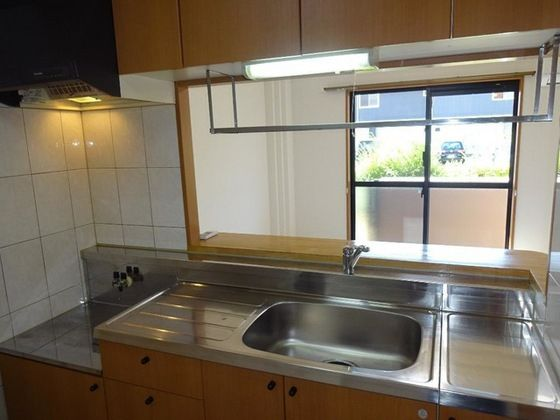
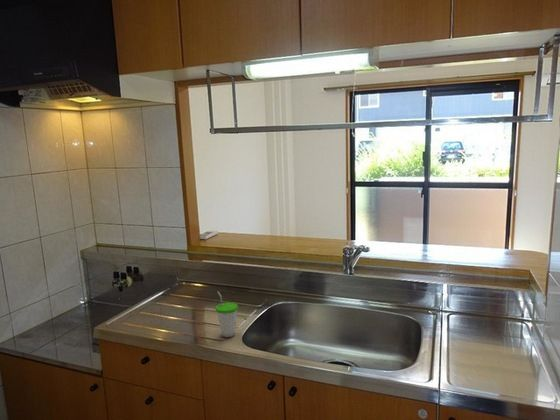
+ cup (227, 314)
